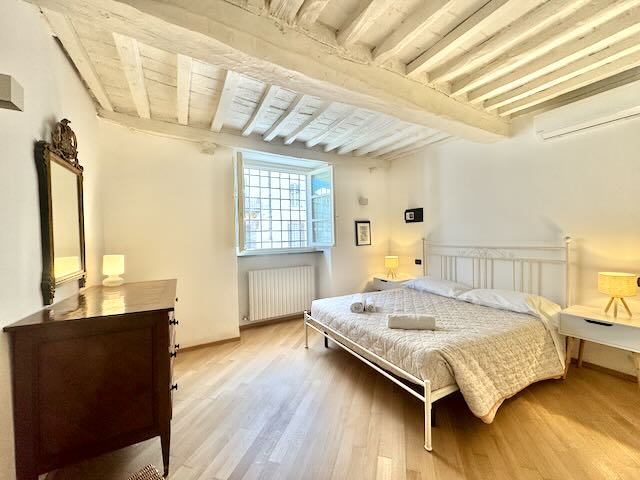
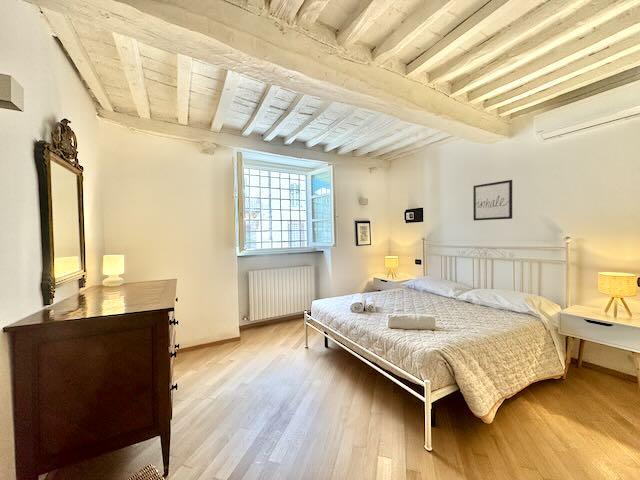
+ wall art (491, 201)
